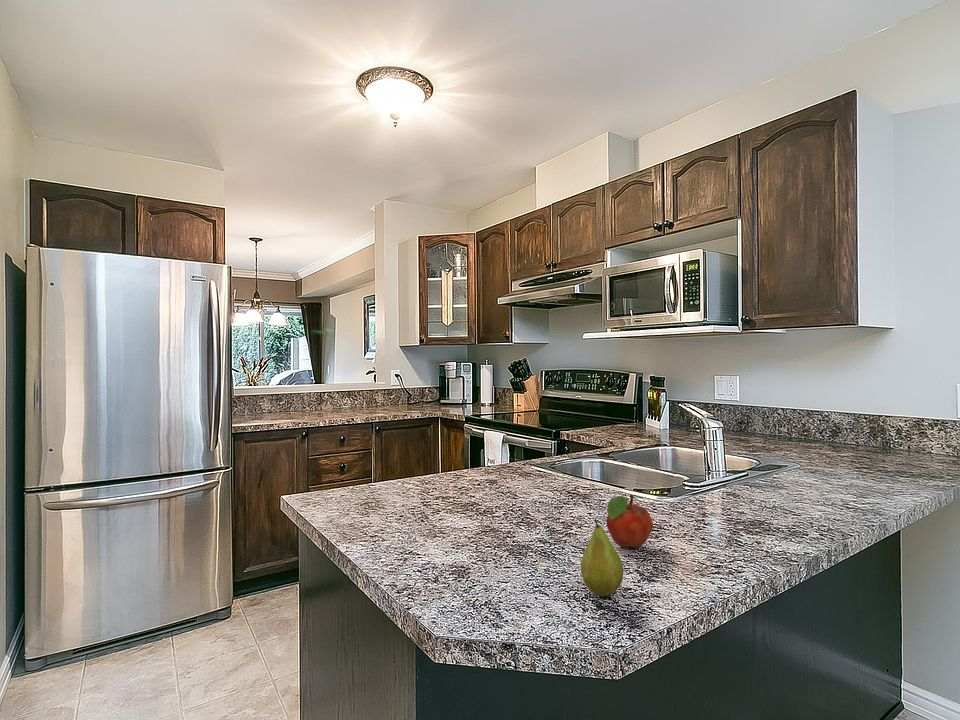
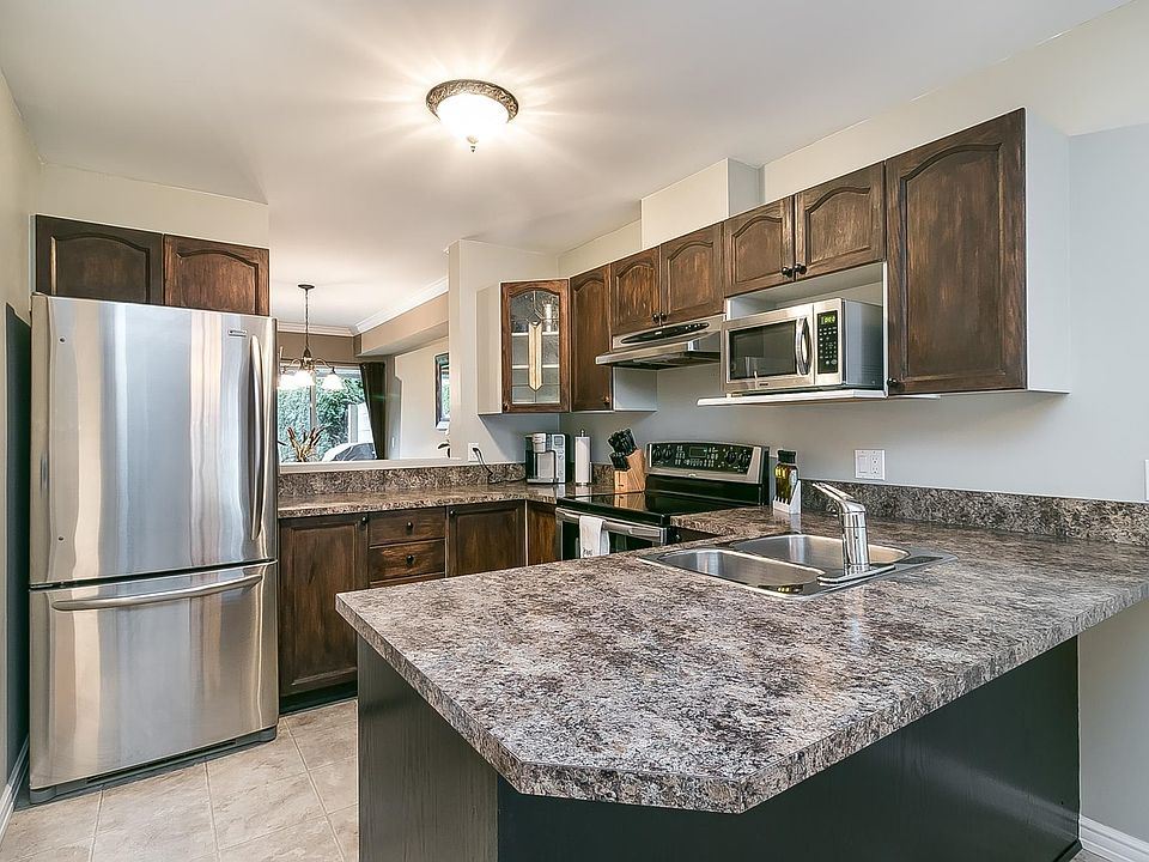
- fruit (627, 520)
- fruit (602, 553)
